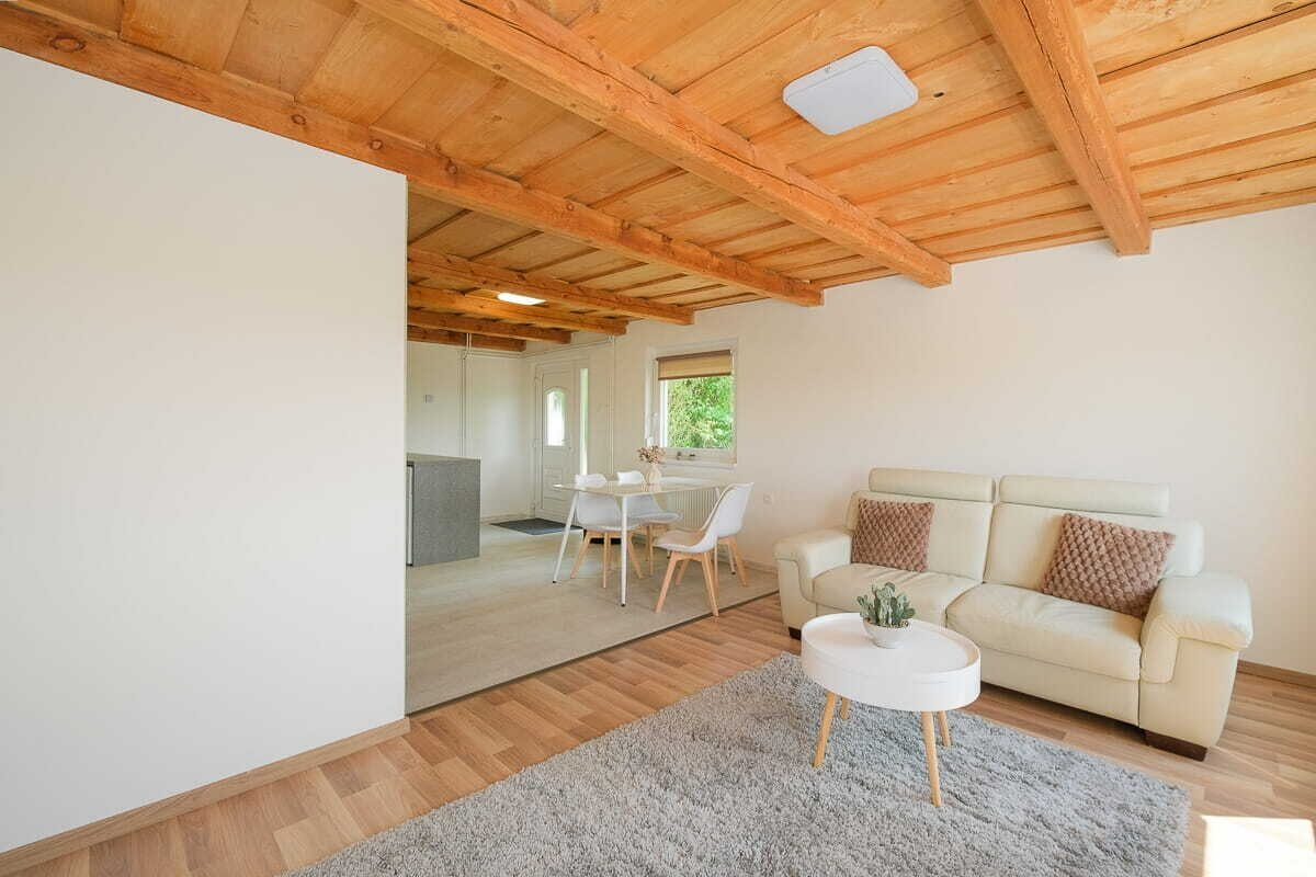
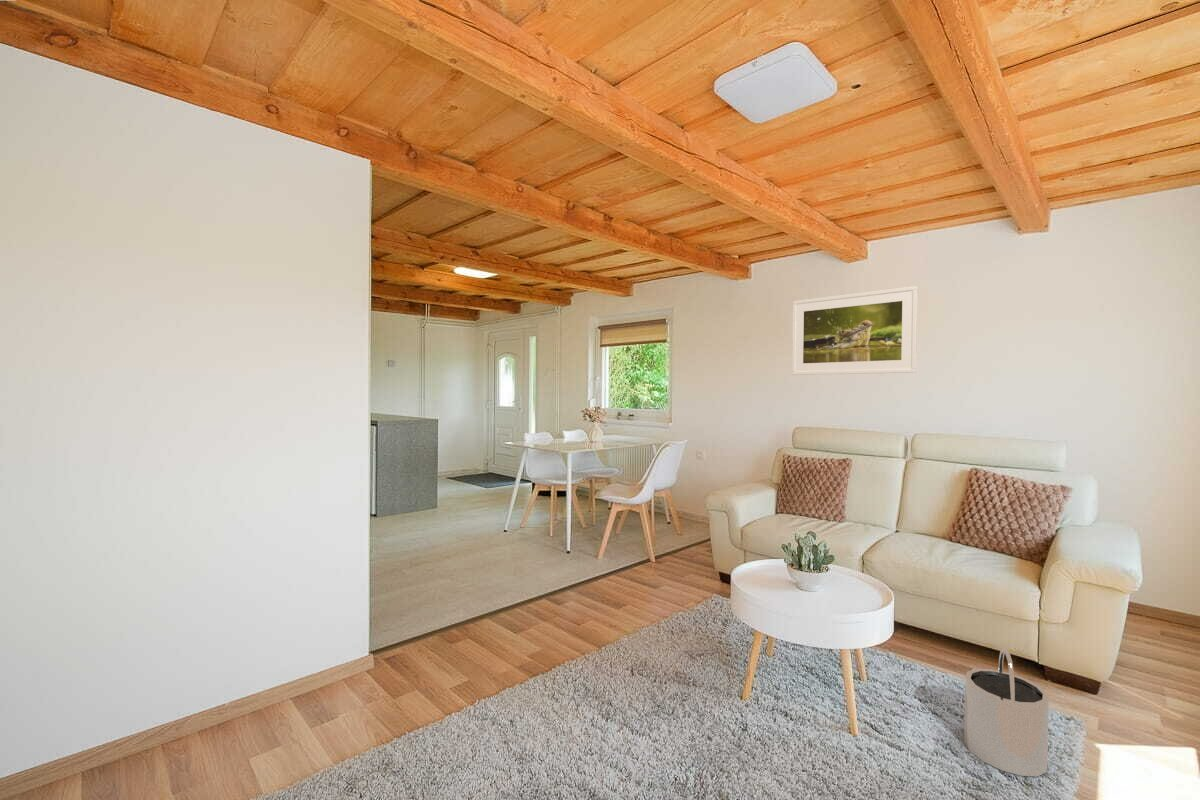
+ bucket (1005, 702)
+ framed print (849, 334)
